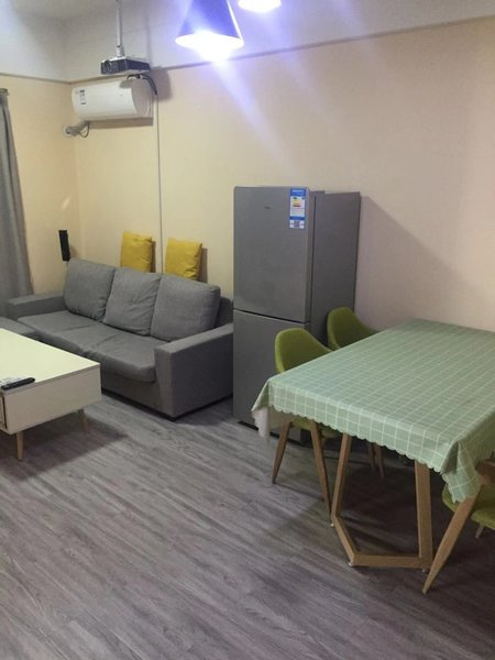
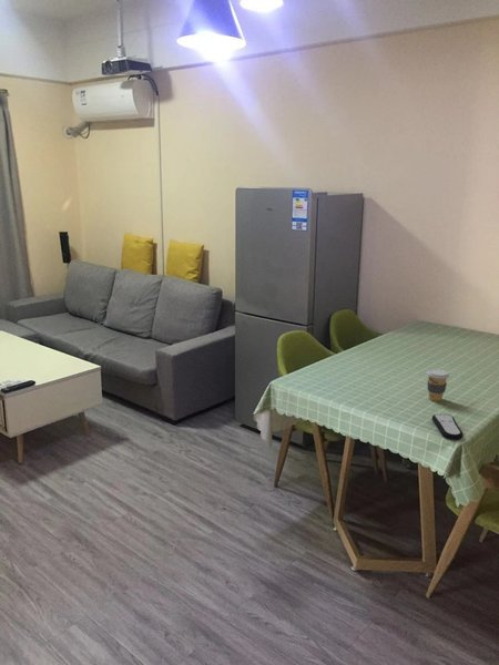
+ coffee cup (436, 385)
+ remote control (447, 426)
